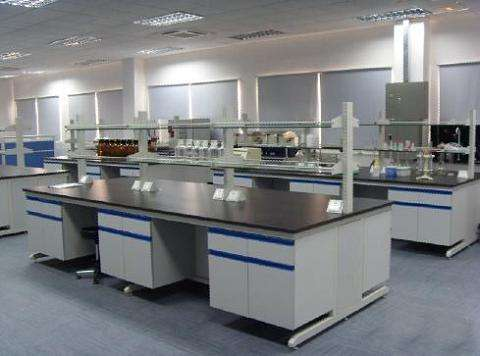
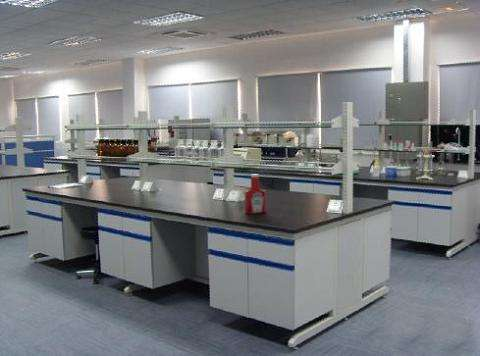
+ soap bottle (255, 193)
